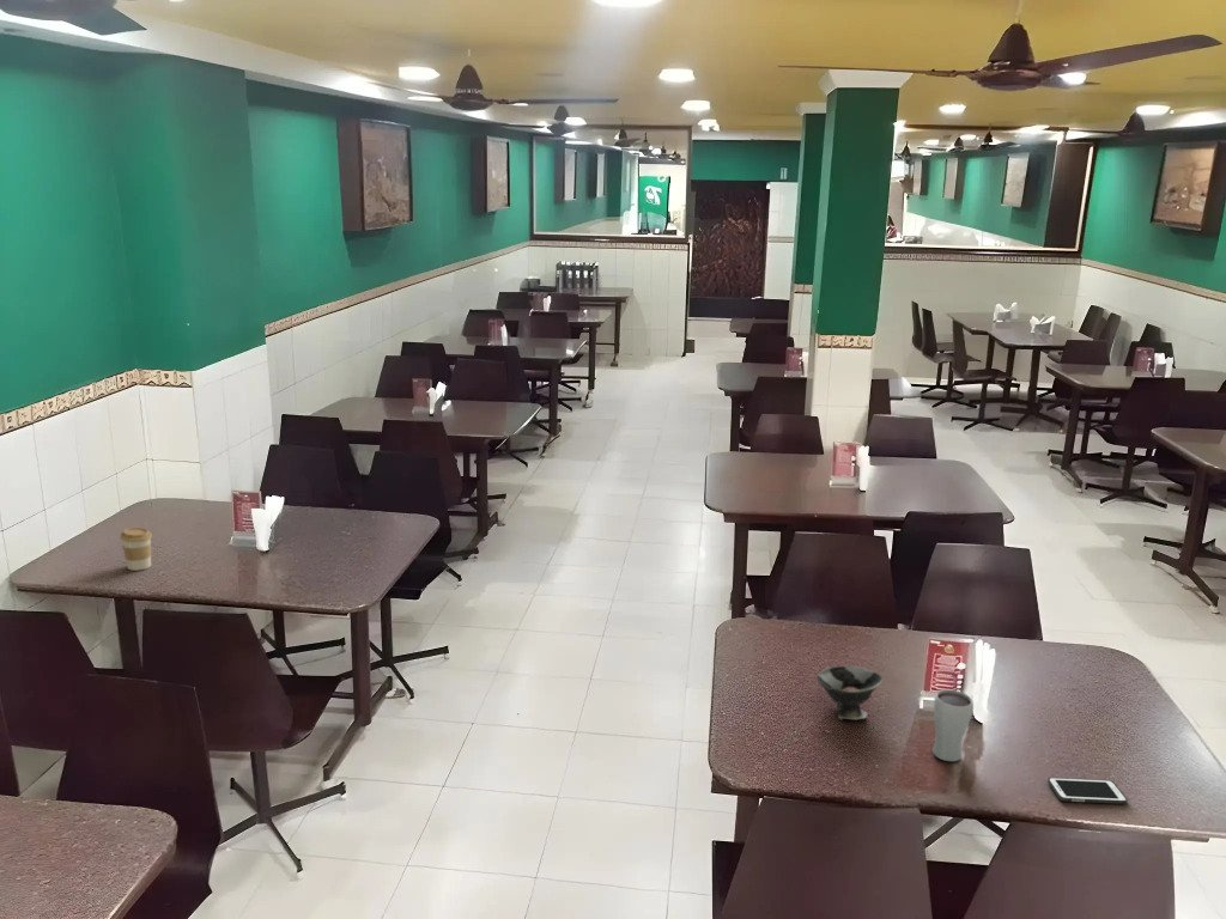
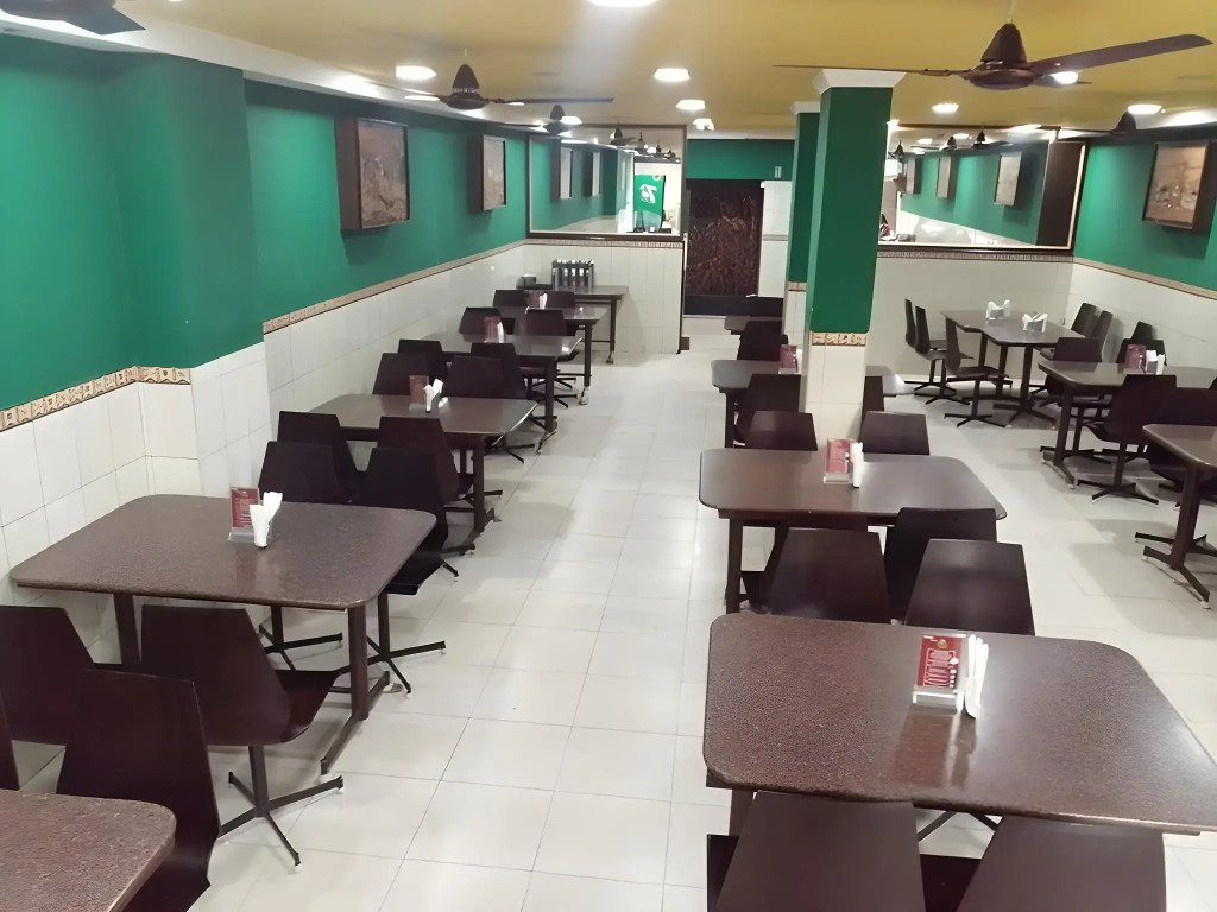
- drinking glass (949, 726)
- coffee cup (136, 548)
- bowl (845, 692)
- cell phone (1086, 790)
